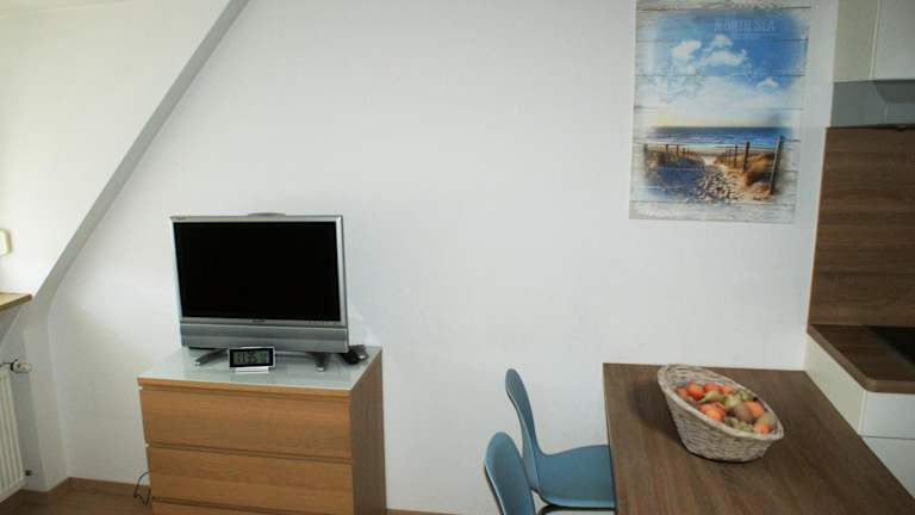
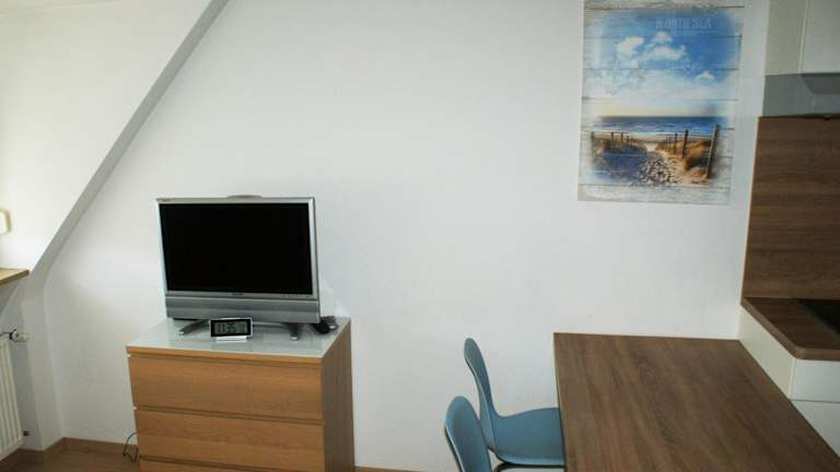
- fruit basket (716, 409)
